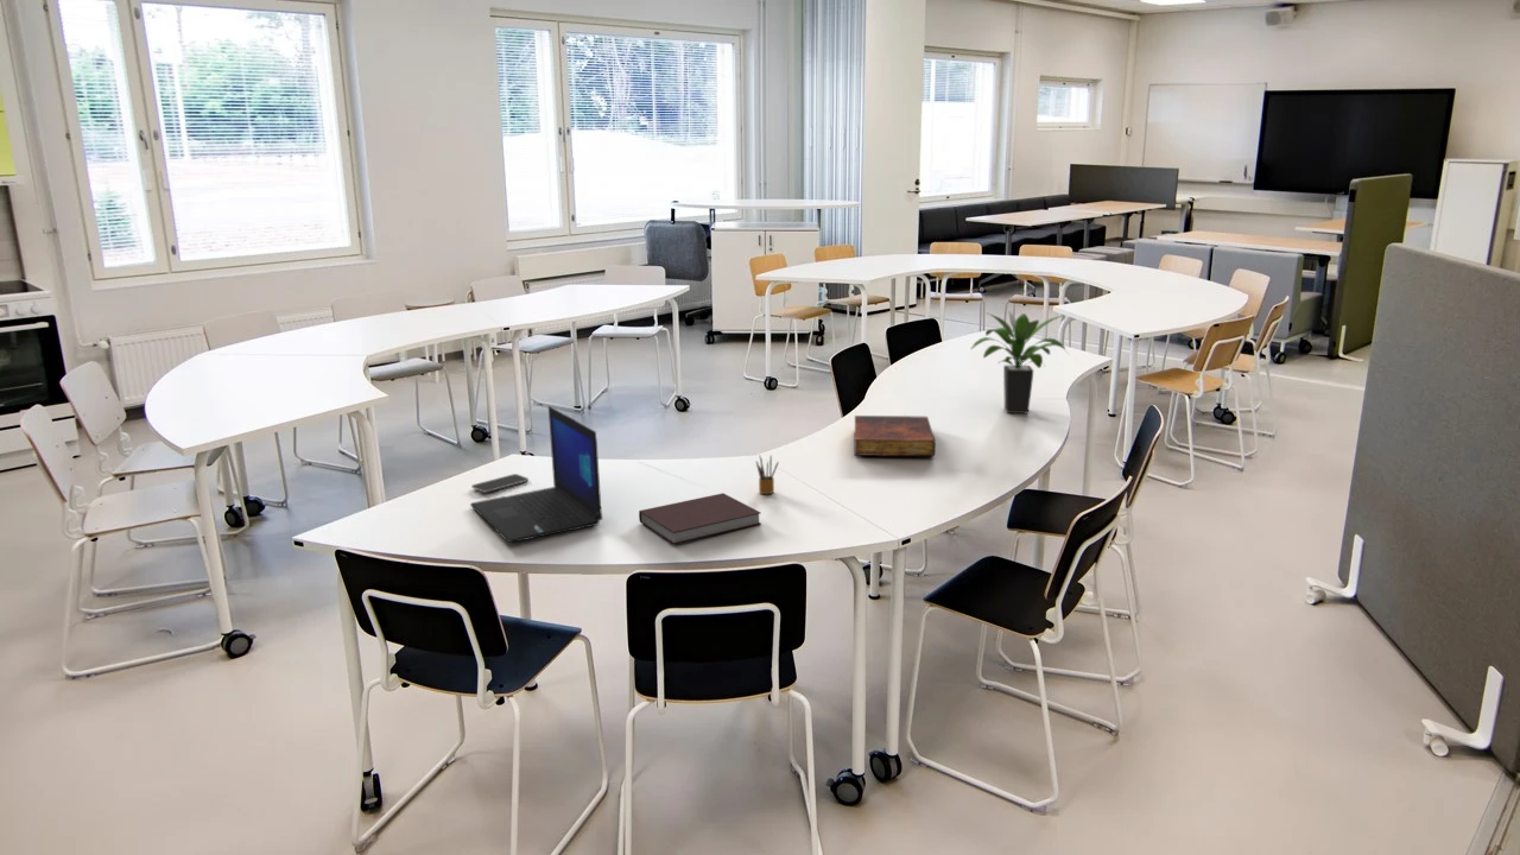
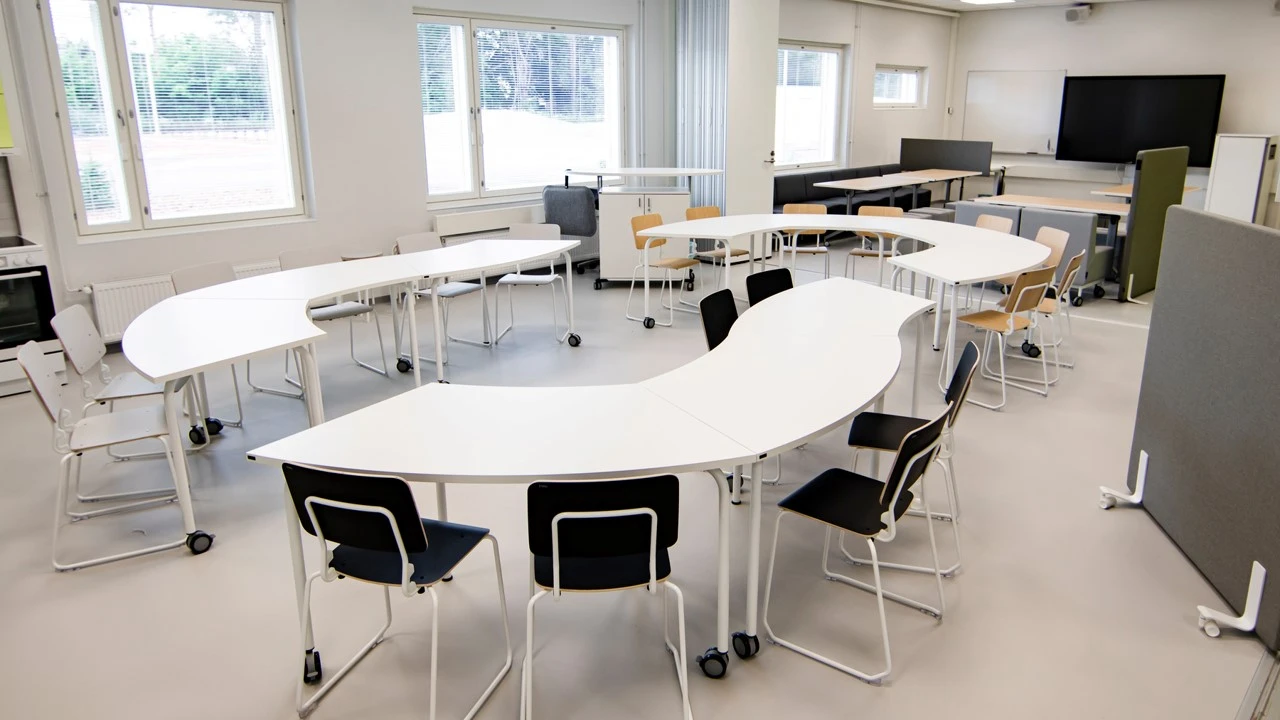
- notebook (699, 517)
- pencil box (767, 474)
- smartphone (500, 482)
- laptop (533, 490)
- book (892, 435)
- potted plant (1018, 360)
